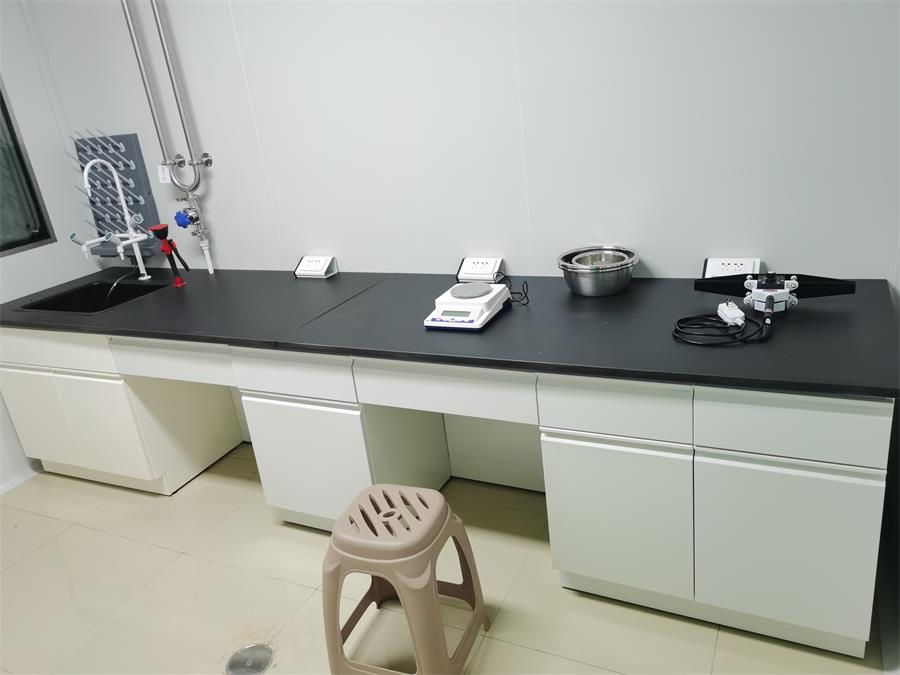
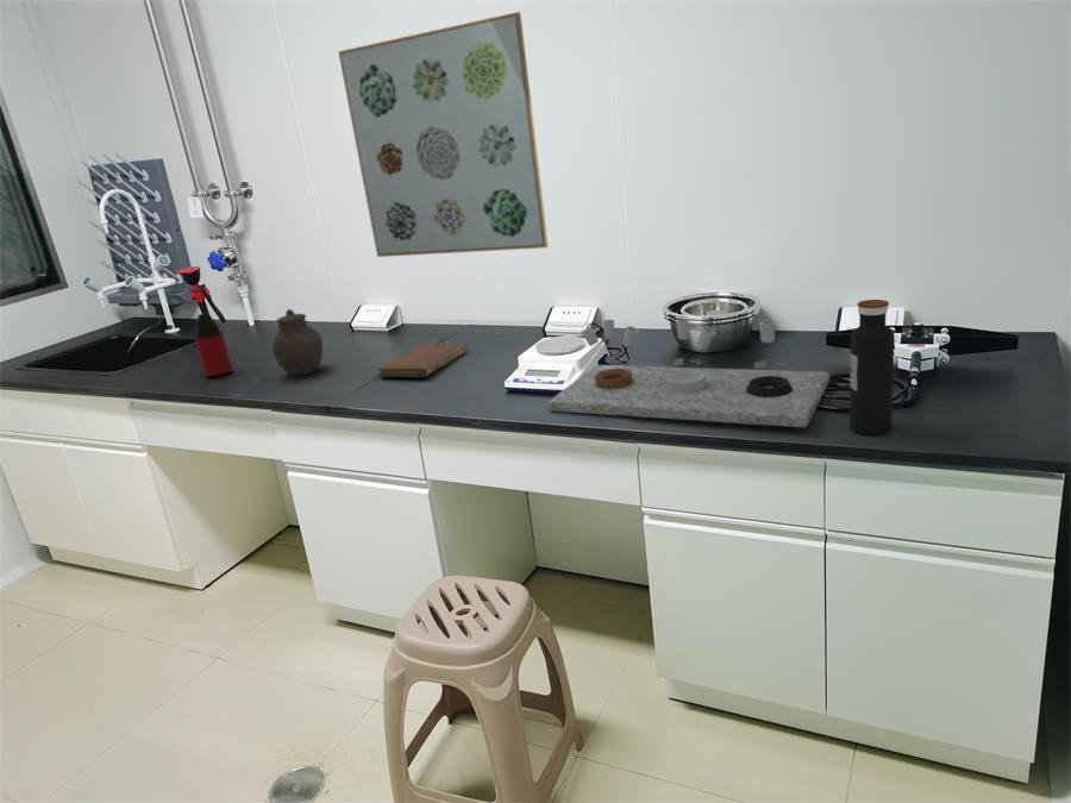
+ water bottle (871, 366)
+ notebook (424, 359)
+ bottle (207, 332)
+ laboratory equipment (682, 359)
+ jar (296, 340)
+ wall art (440, 148)
